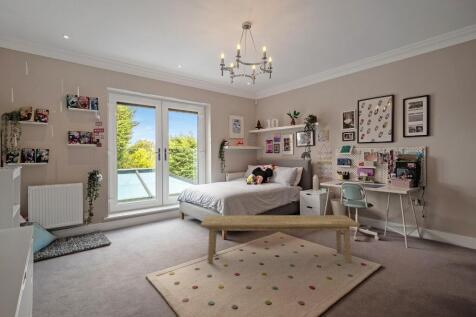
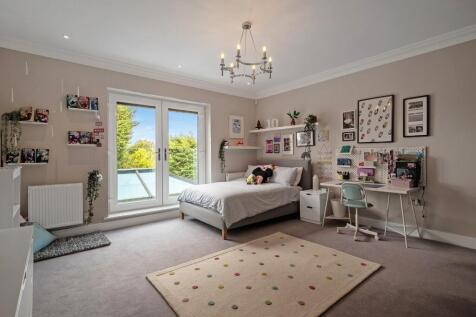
- bench (277, 230)
